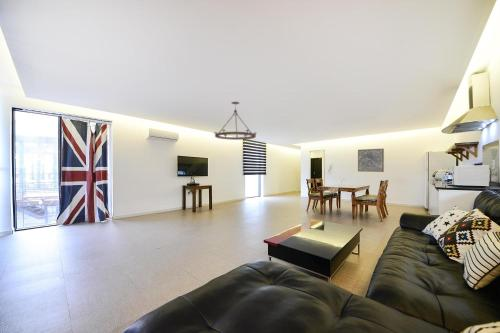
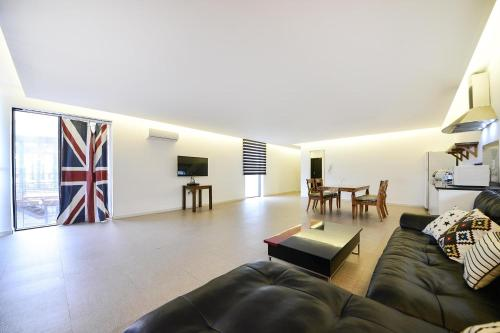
- wall art (370, 160)
- chandelier (235, 118)
